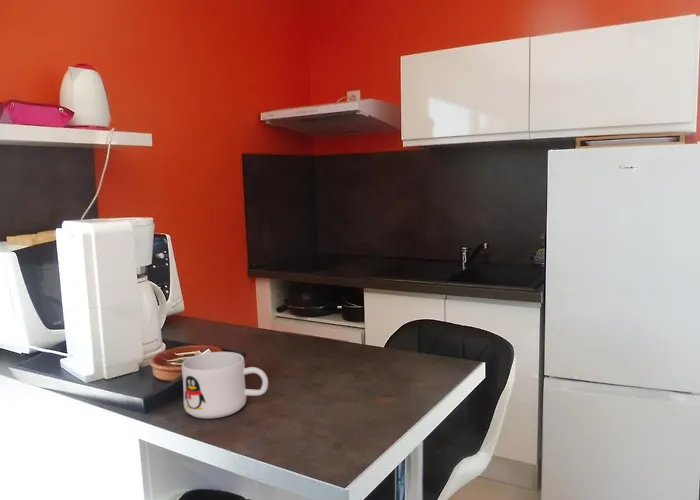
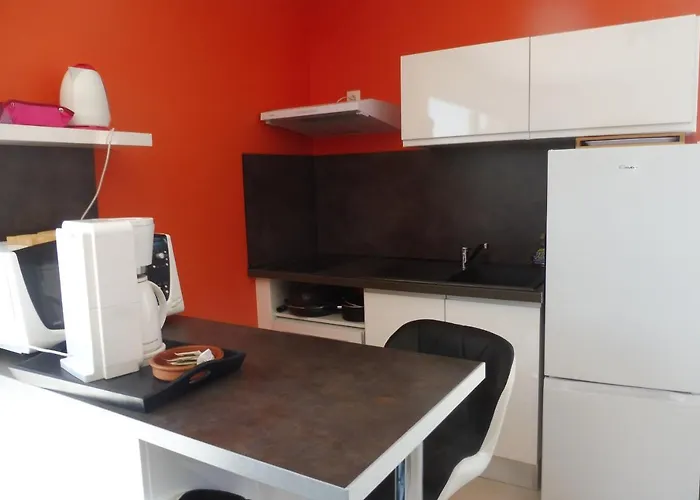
- mug (226, 384)
